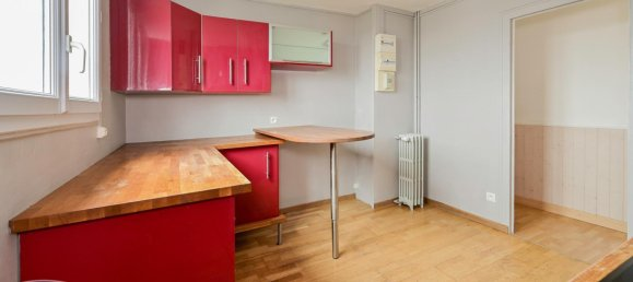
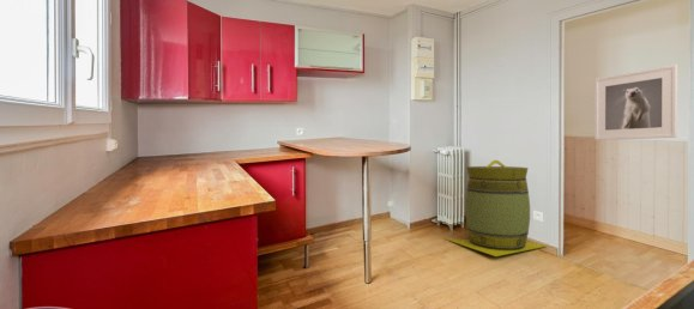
+ barrel (489, 200)
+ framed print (632, 105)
